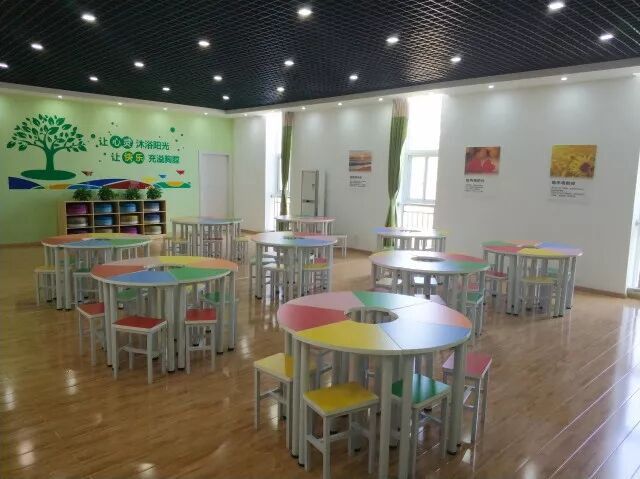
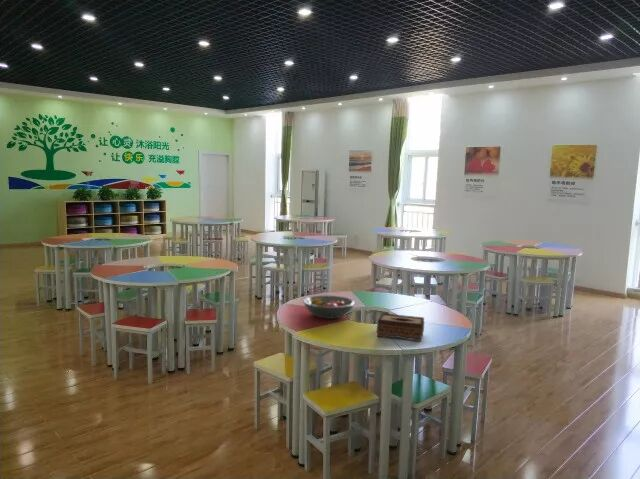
+ fruit bowl (328, 306)
+ tissue box (400, 326)
